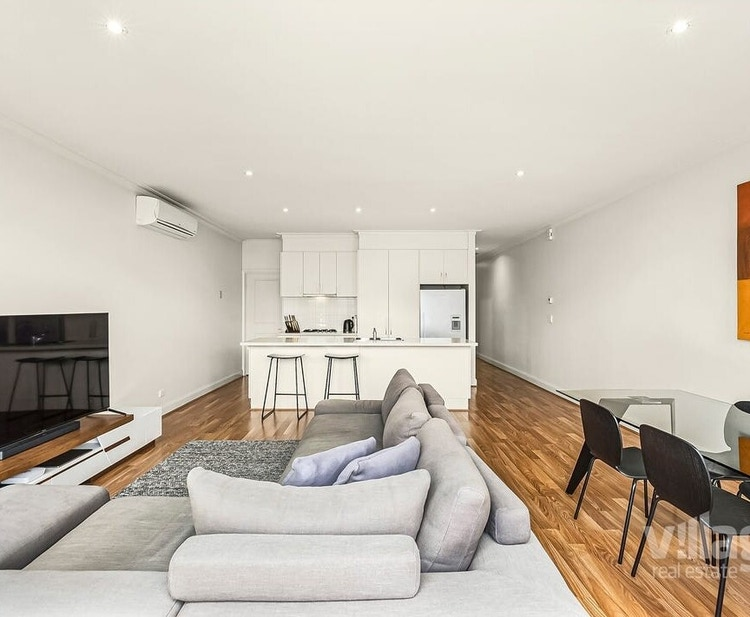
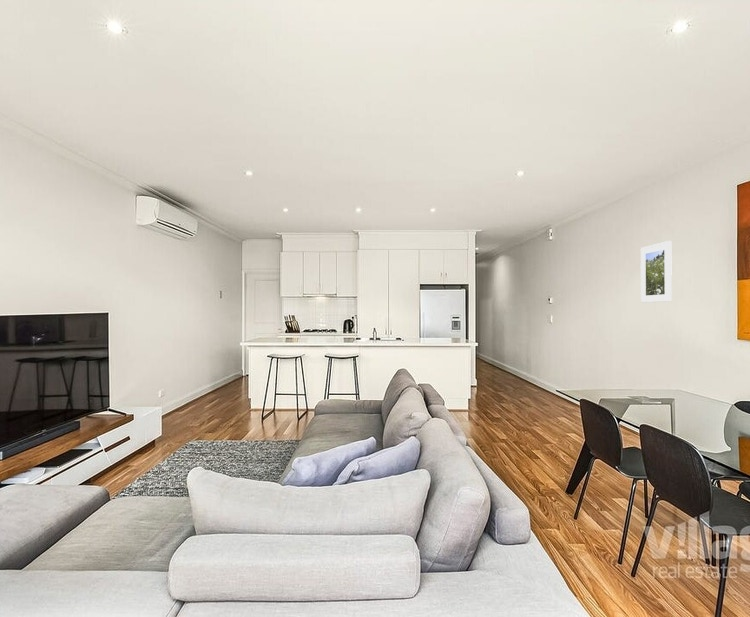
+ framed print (655, 273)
